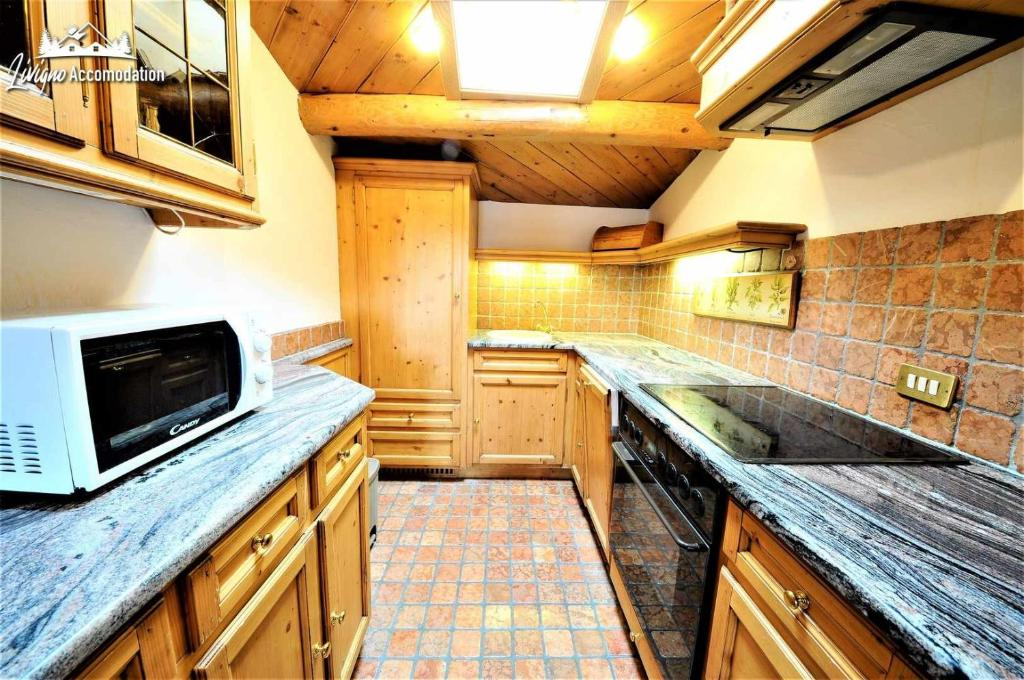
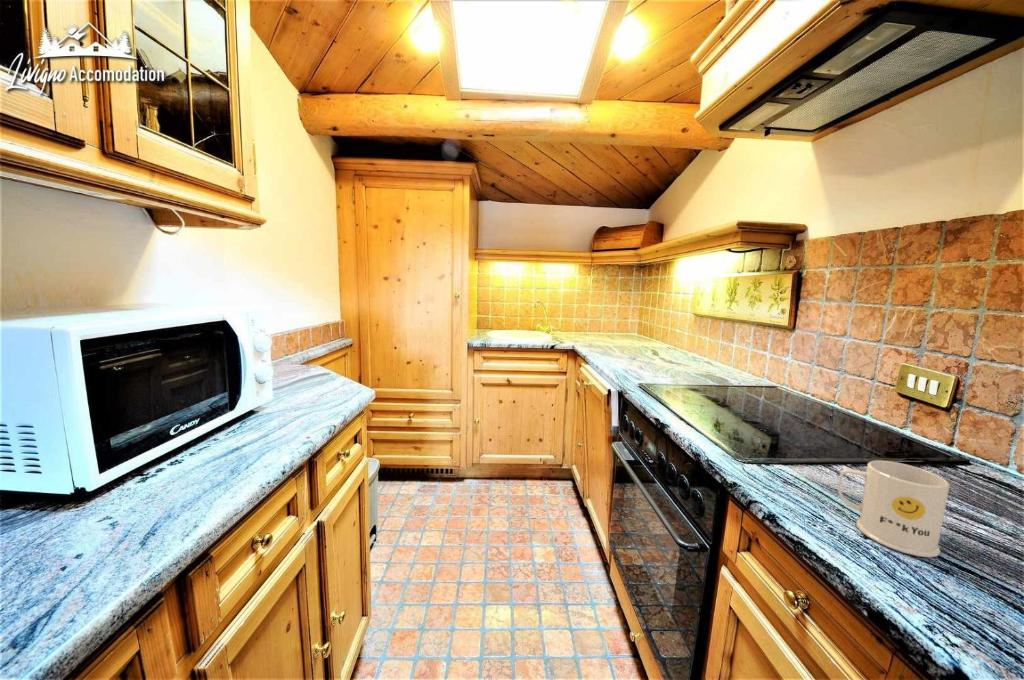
+ mug (888, 501)
